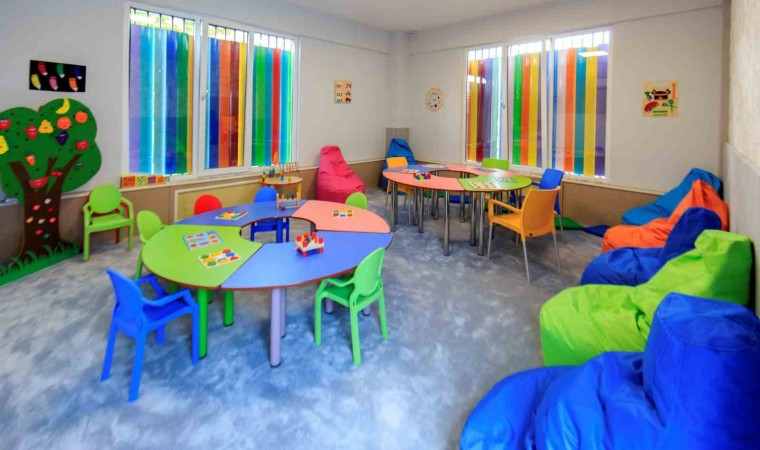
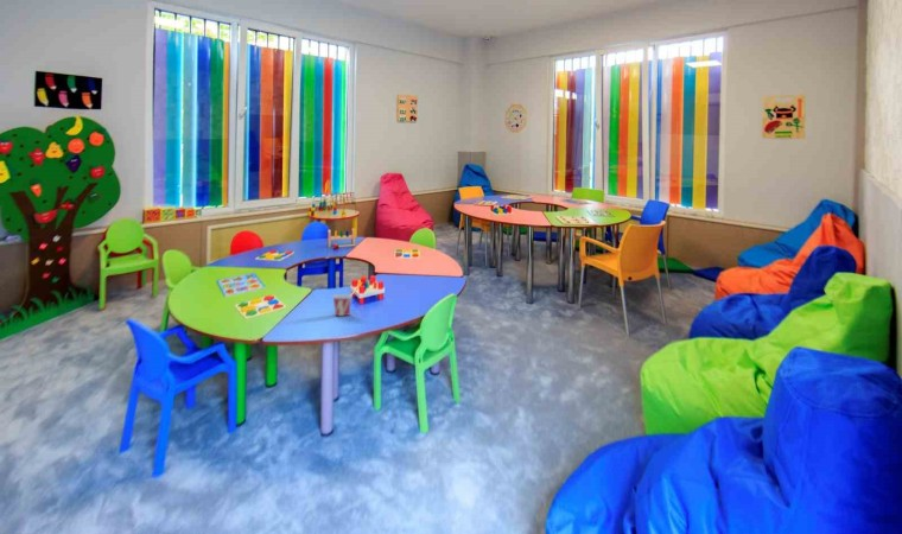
+ cup (342, 305)
